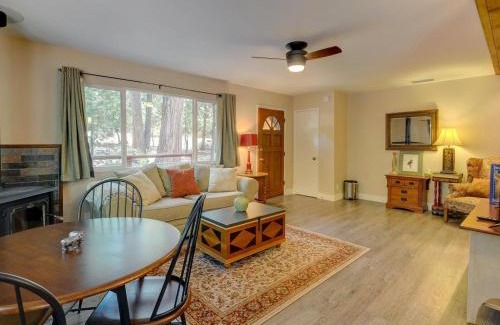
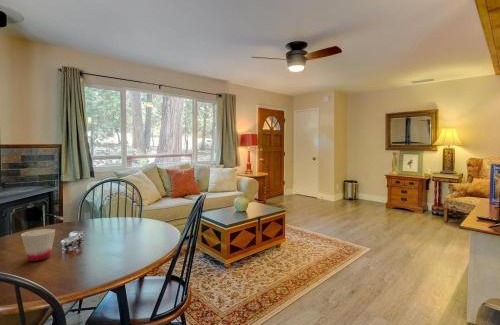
+ cup (39, 245)
